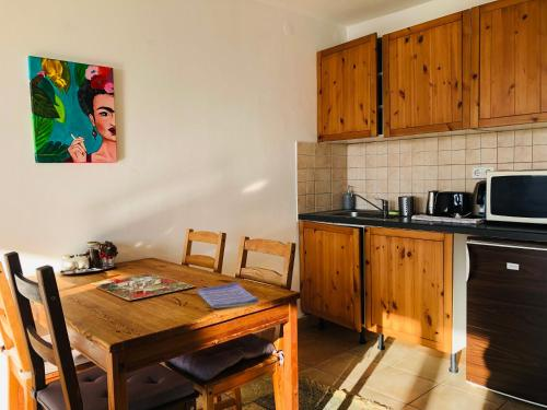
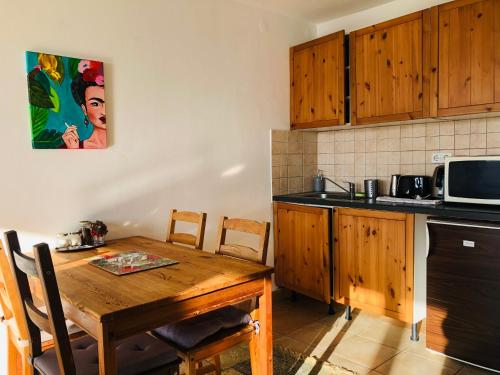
- dish towel (226, 294)
